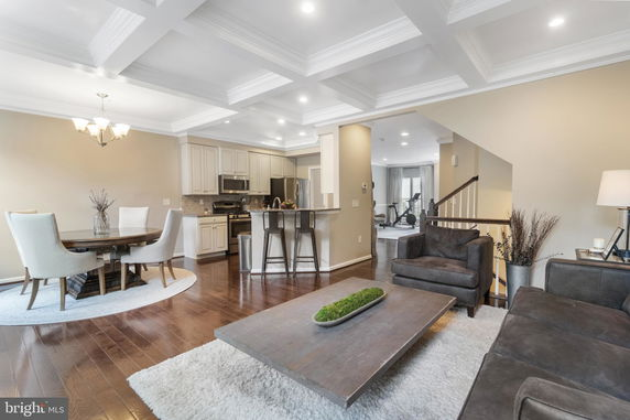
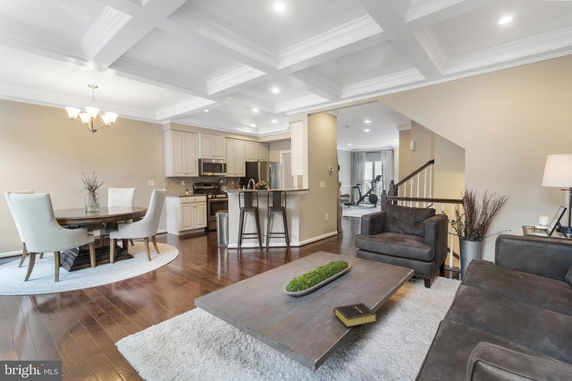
+ book (353, 314)
